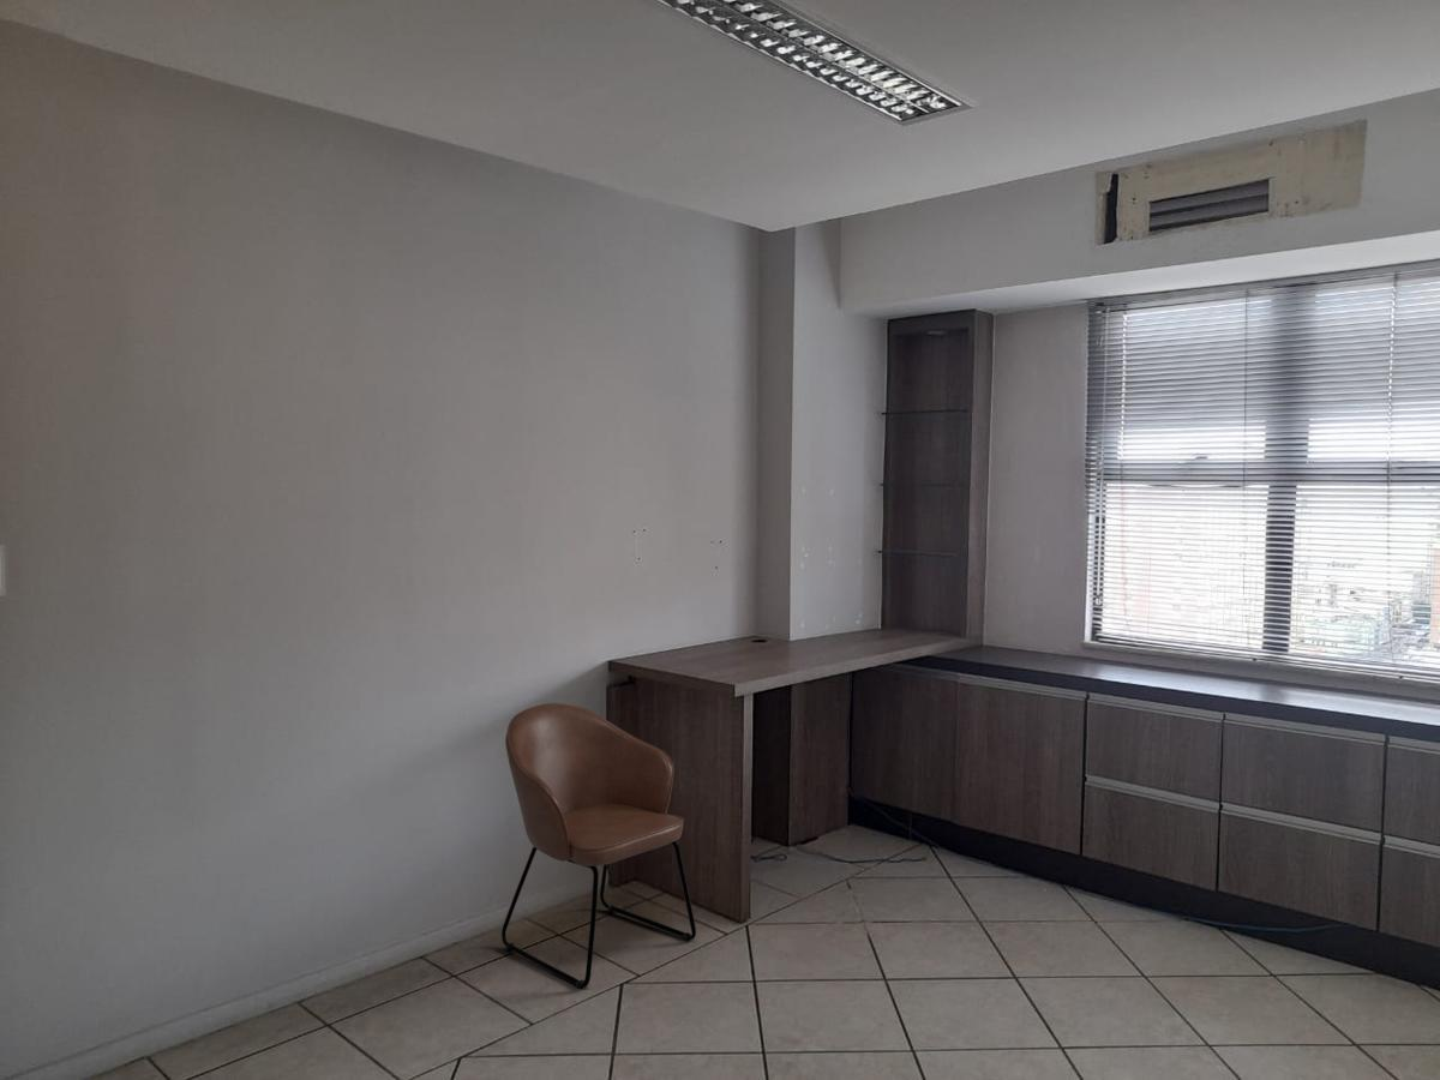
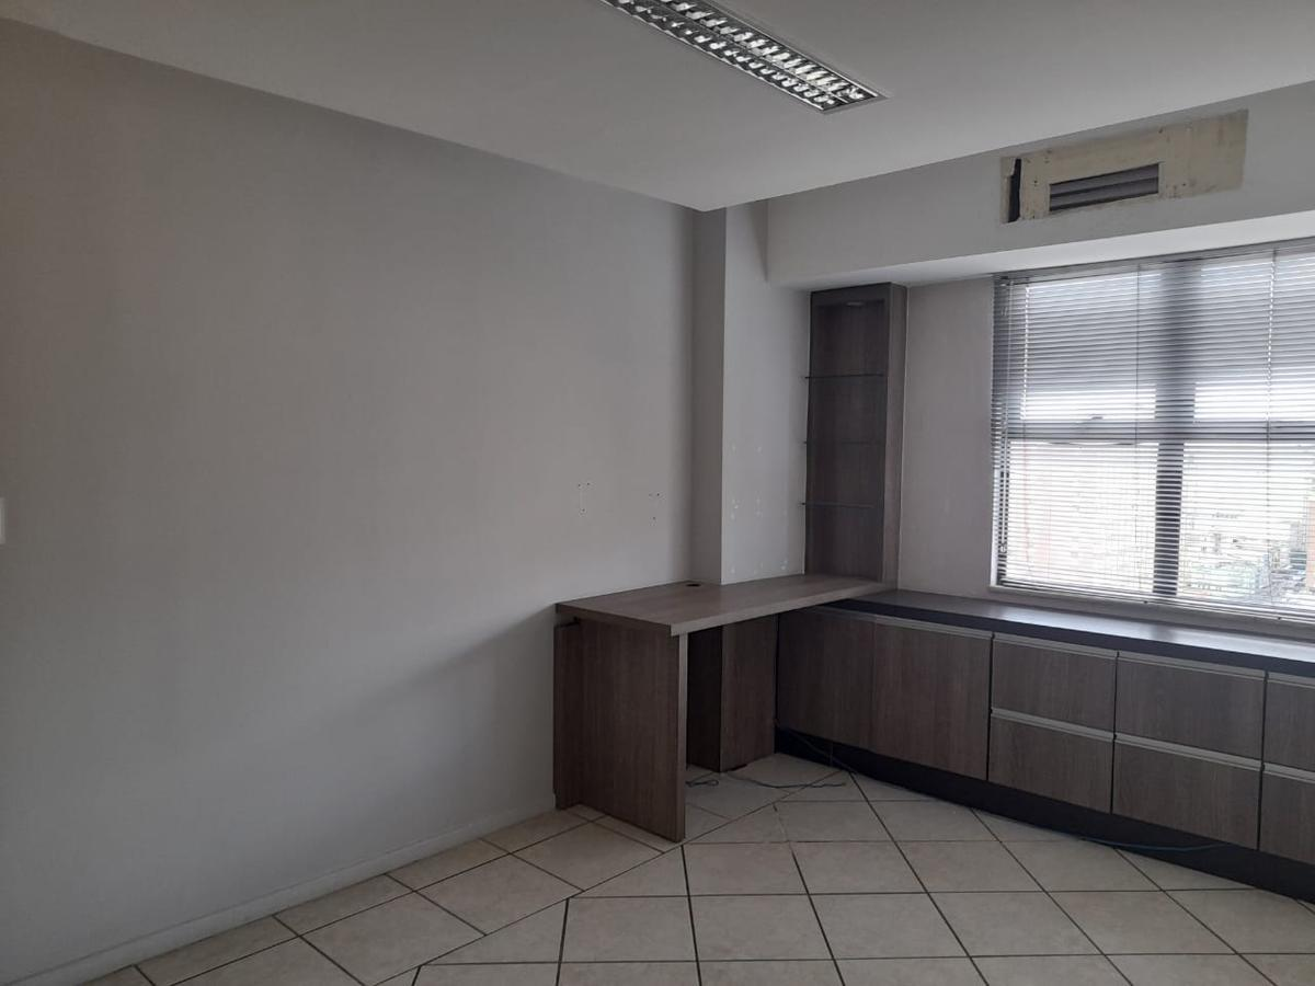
- chair (589, 828)
